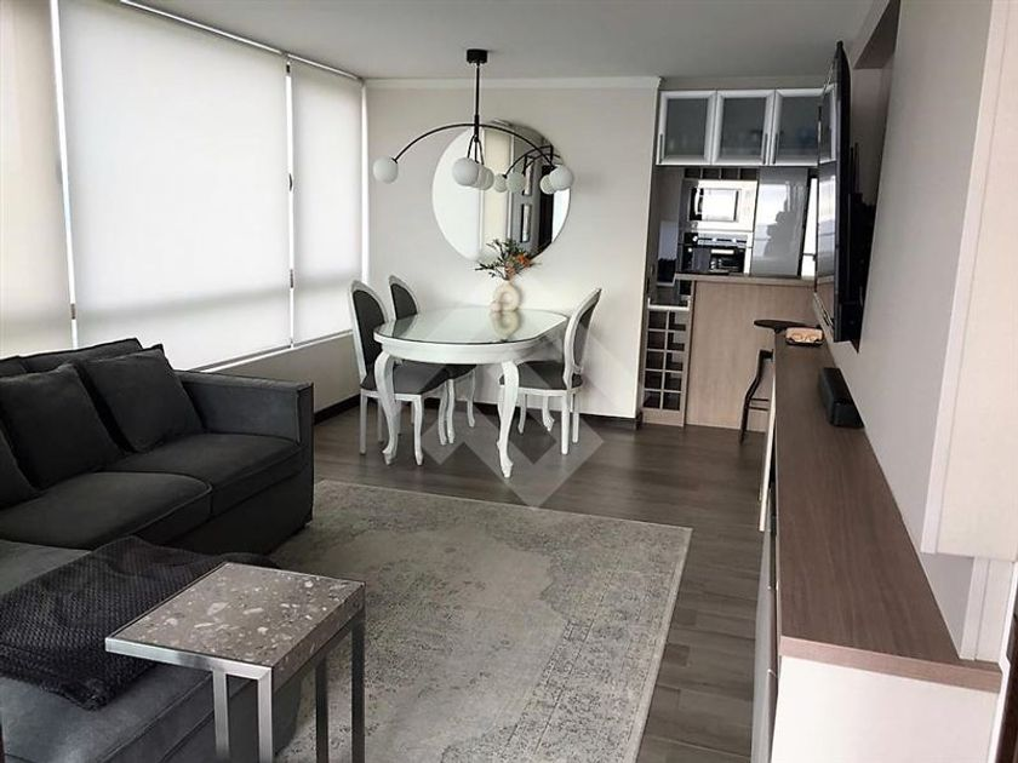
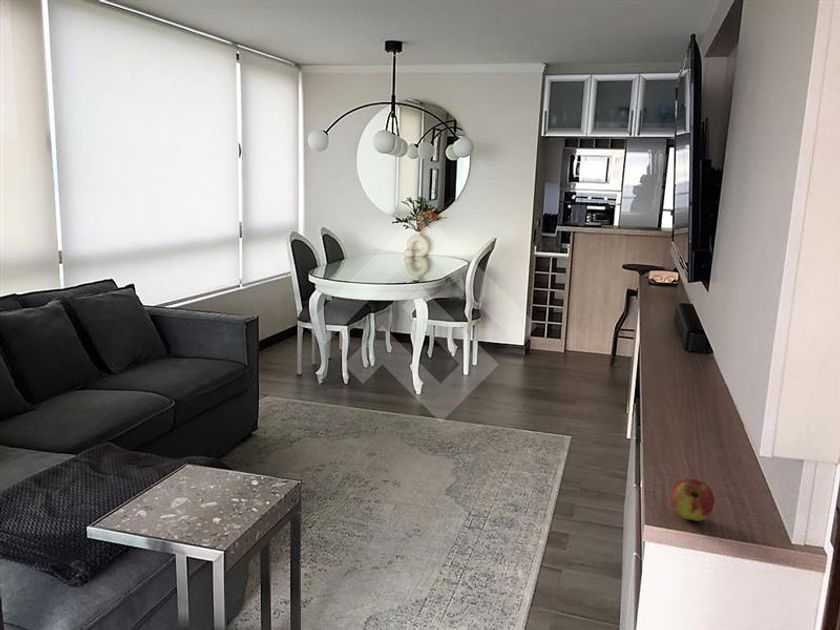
+ apple (691, 499)
